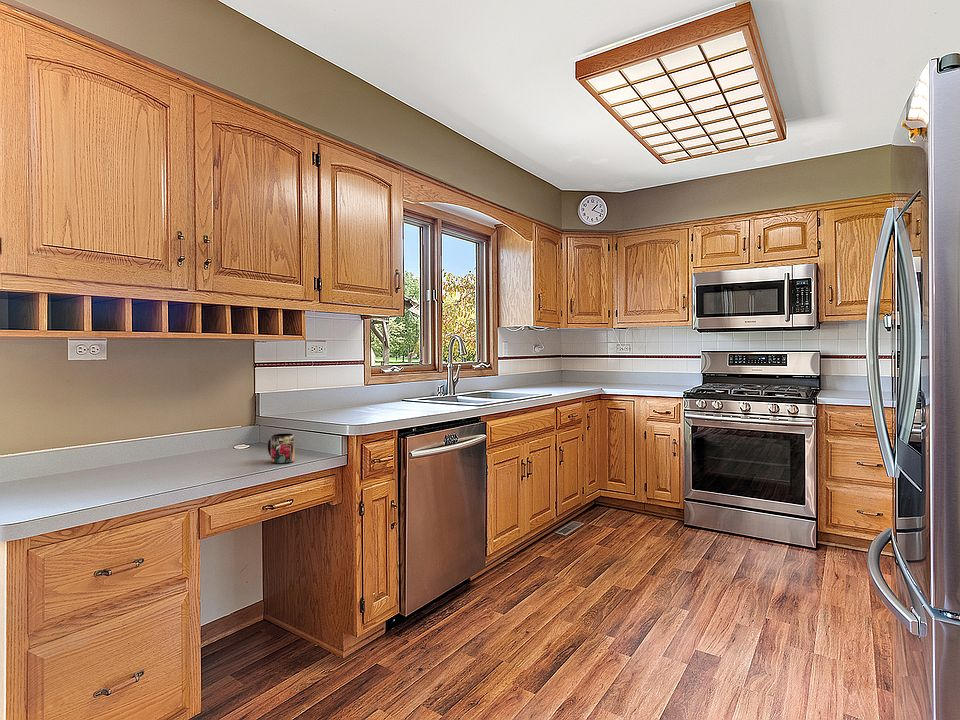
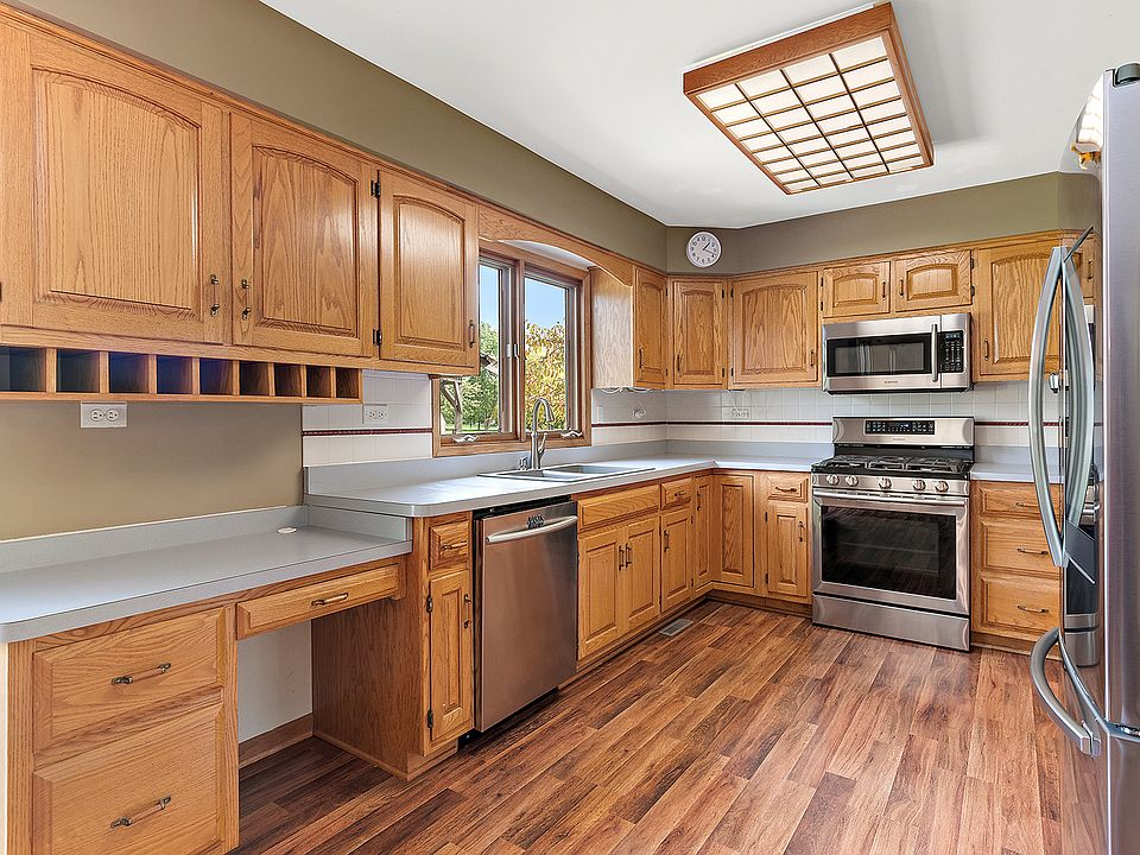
- mug (279, 447)
